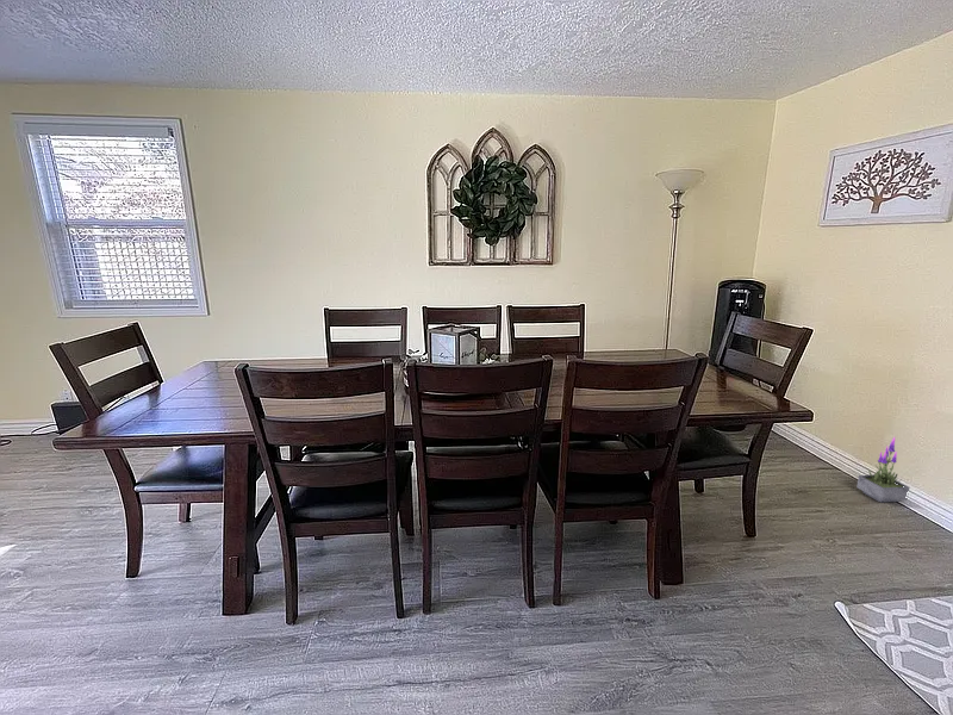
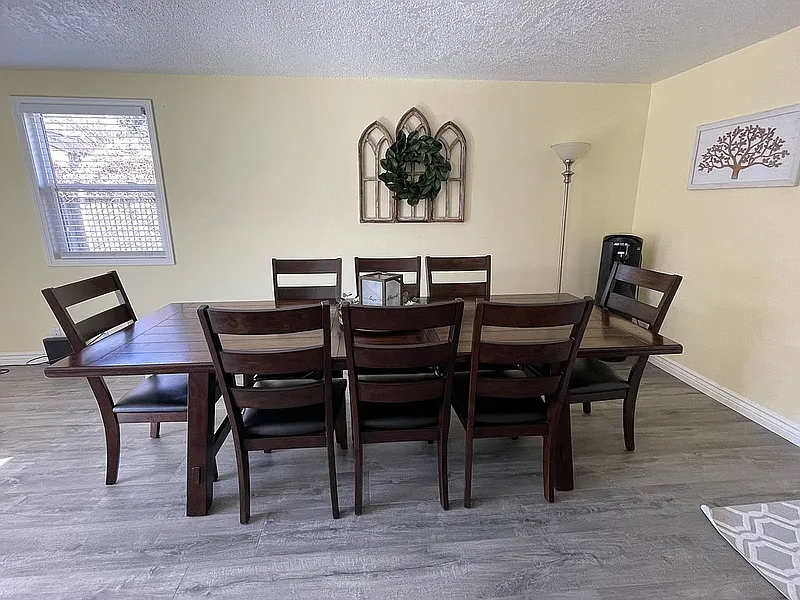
- potted plant (886, 466)
